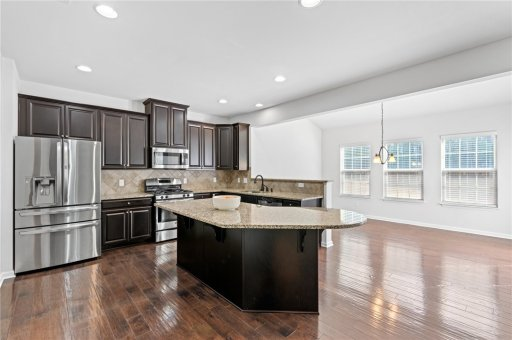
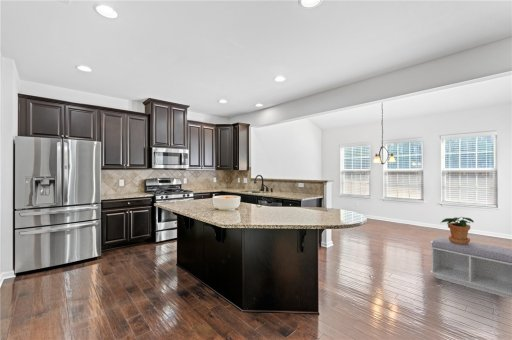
+ bench (472, 263)
+ potted plant (456, 229)
